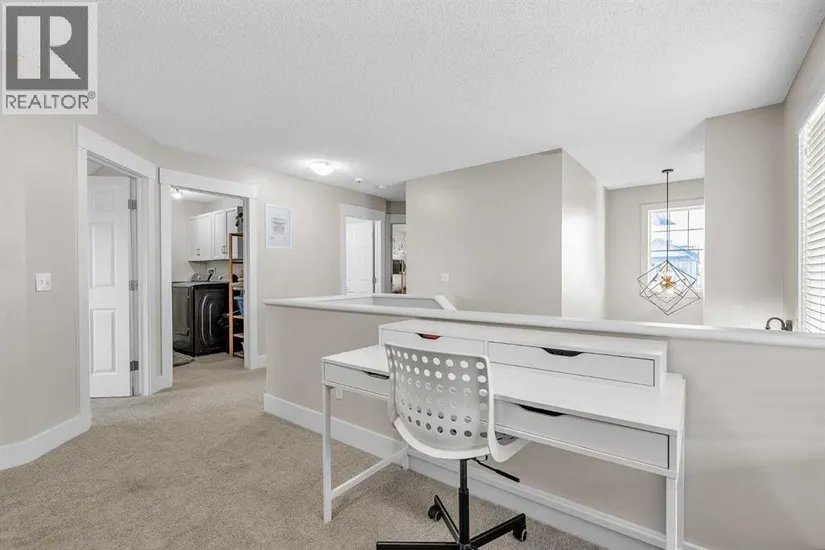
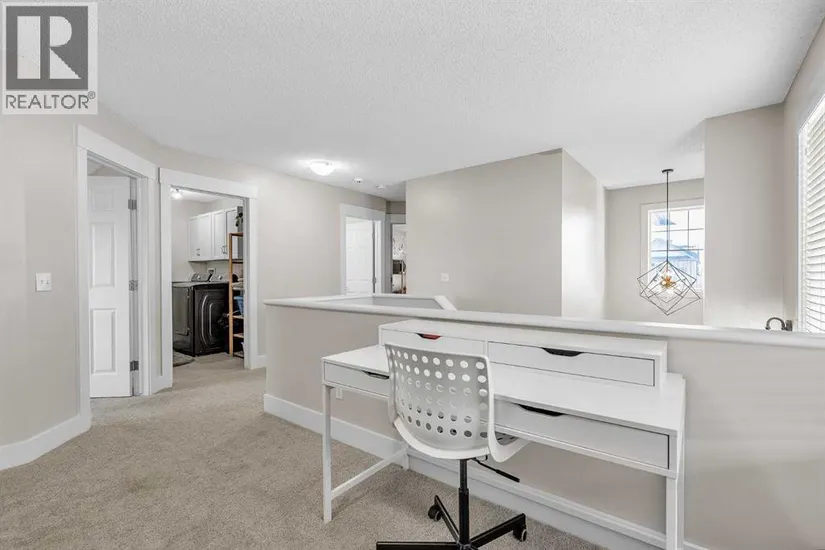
- wall art (278, 227)
